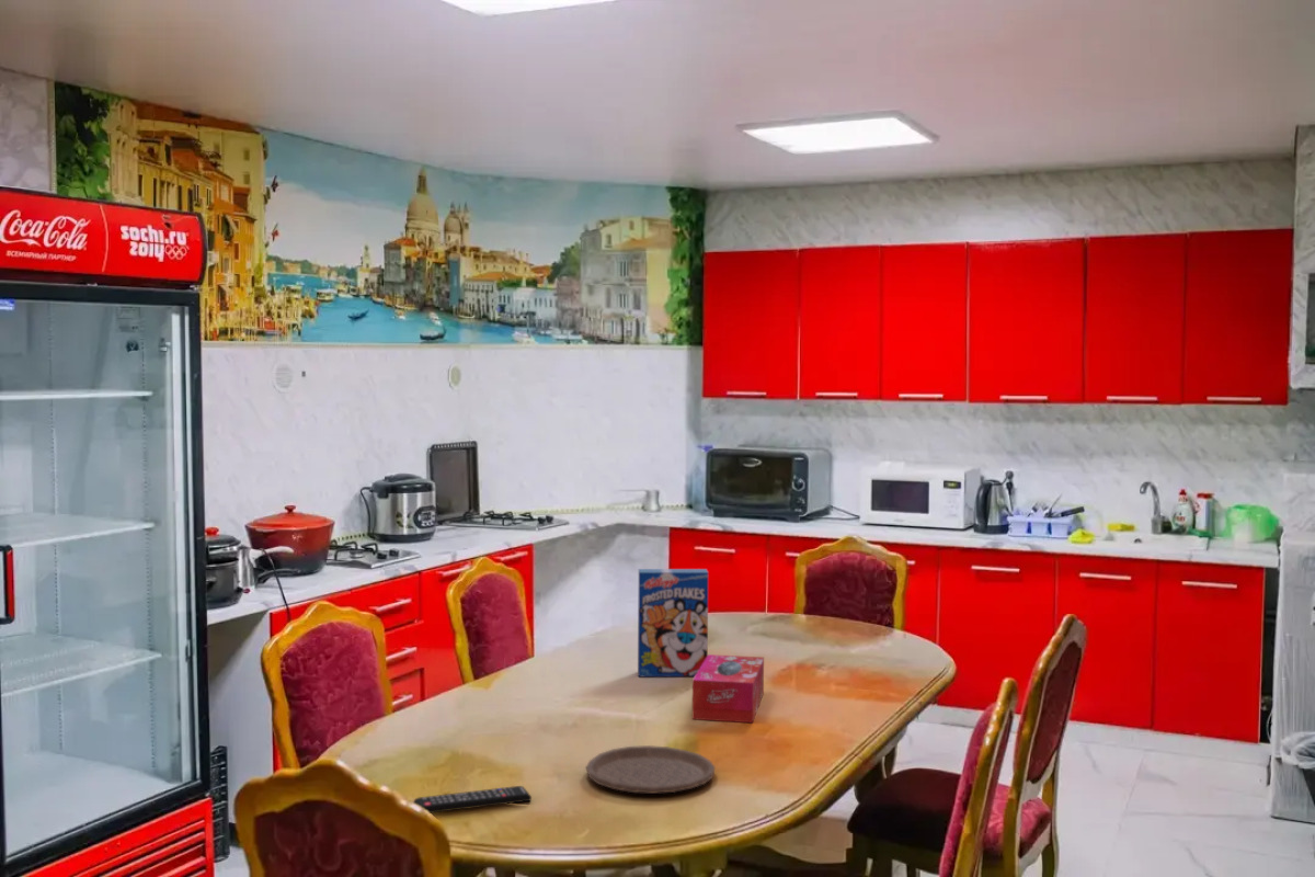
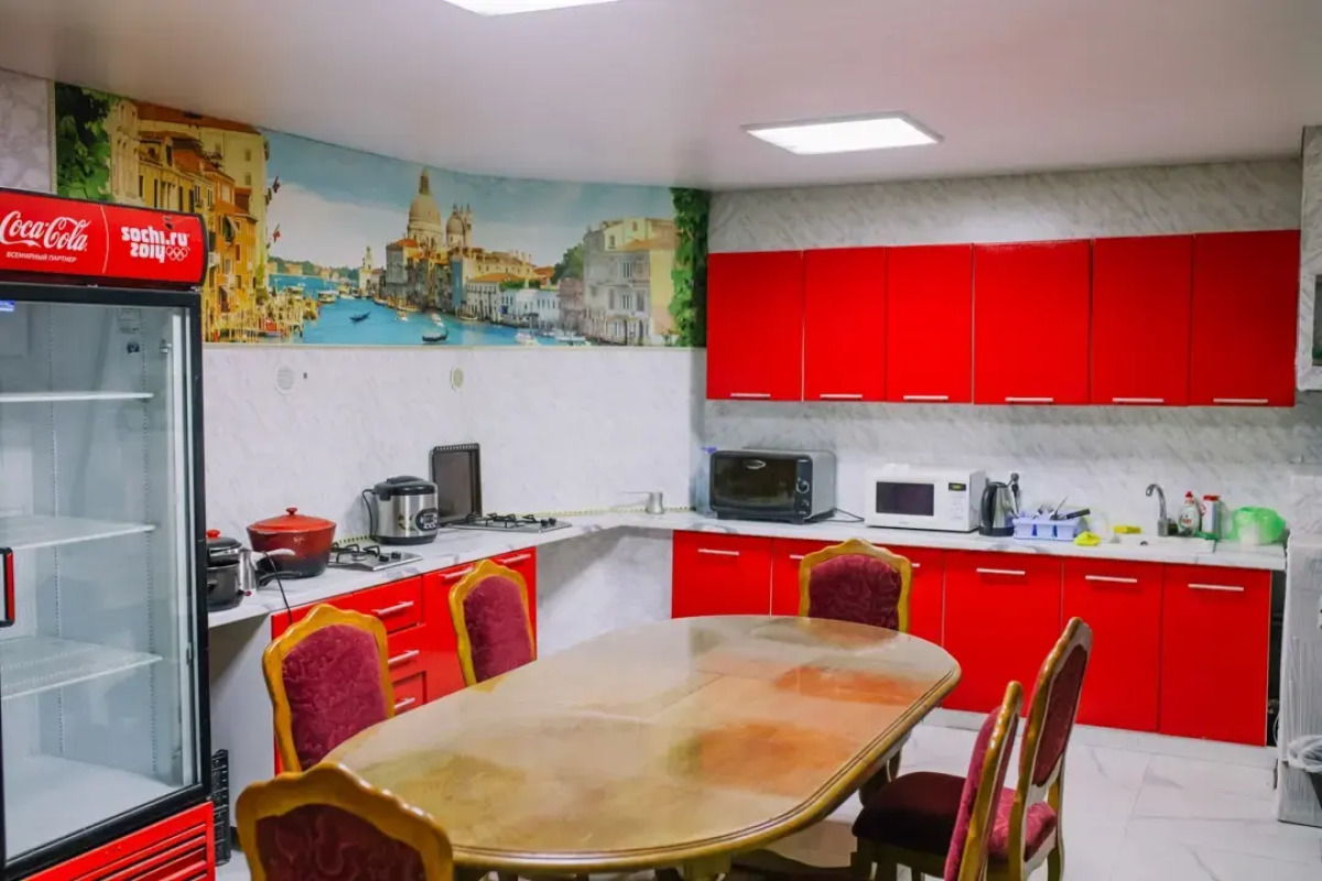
- tissue box (729, 686)
- remote control (472, 800)
- plate (650, 771)
- cereal box (672, 622)
